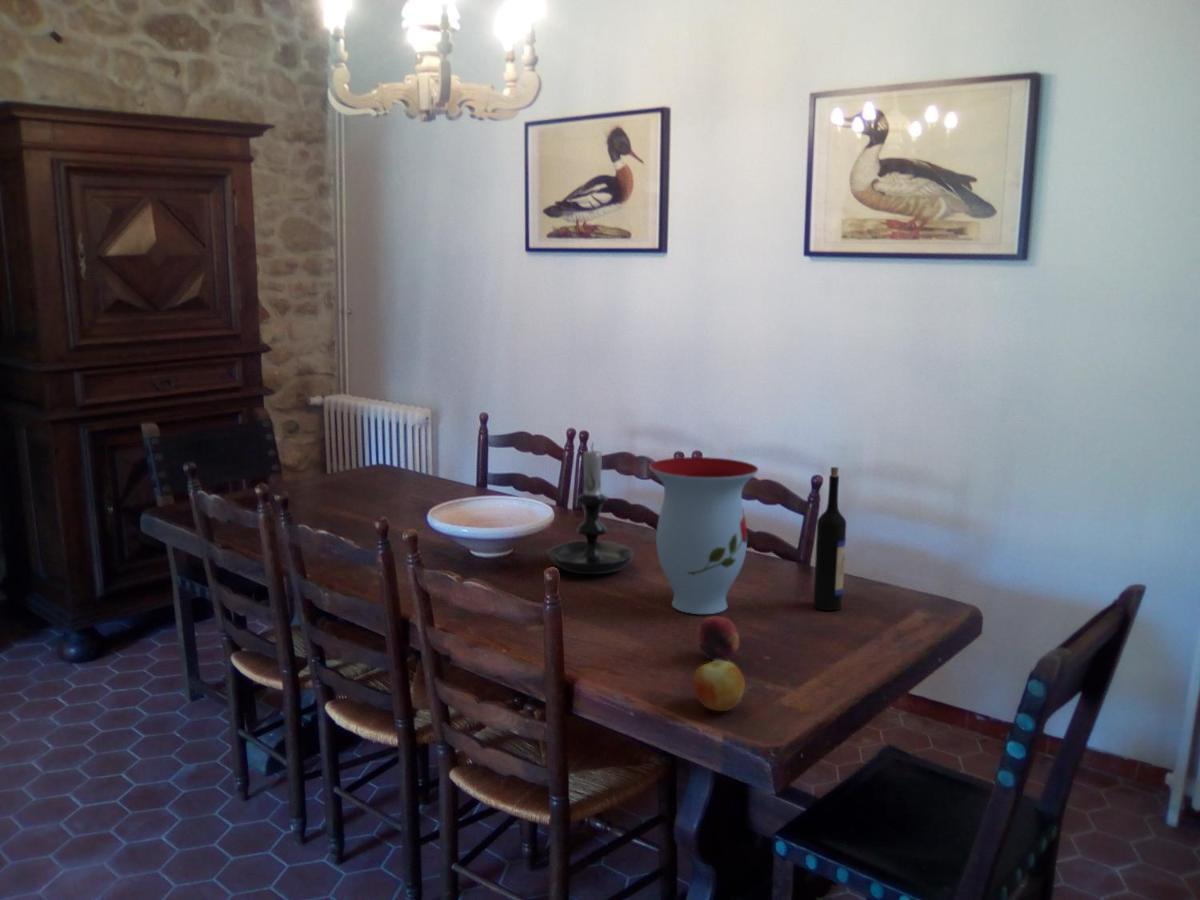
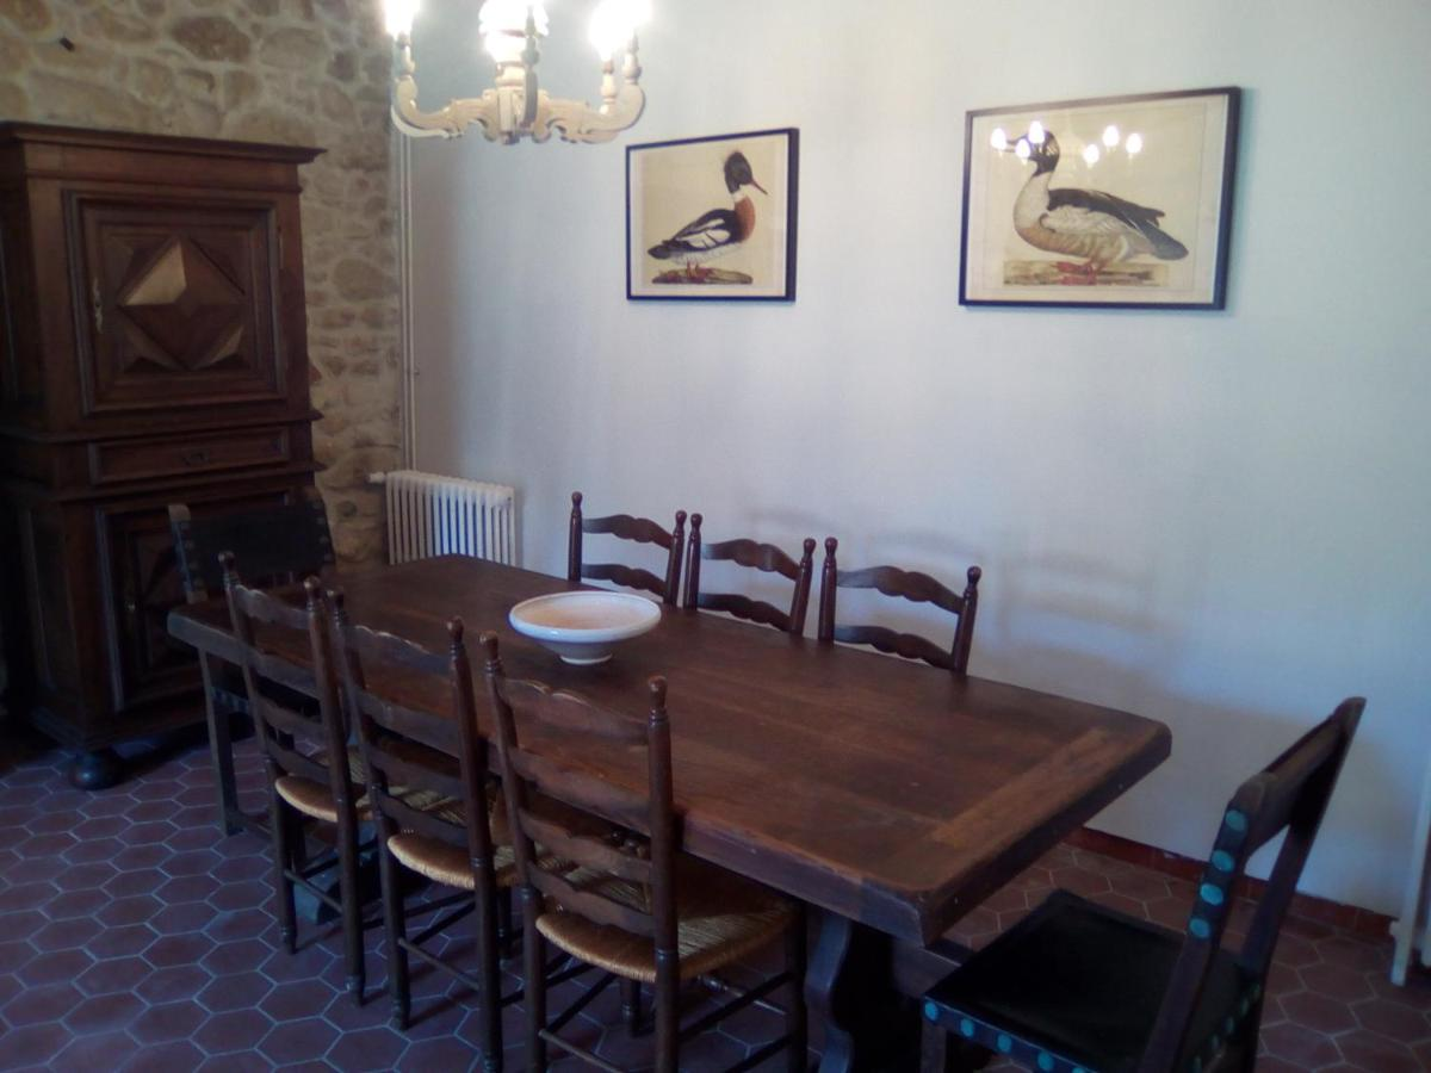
- vase (701, 536)
- fruit (718, 638)
- apple (719, 684)
- wine bottle (831, 537)
- candle holder (591, 504)
